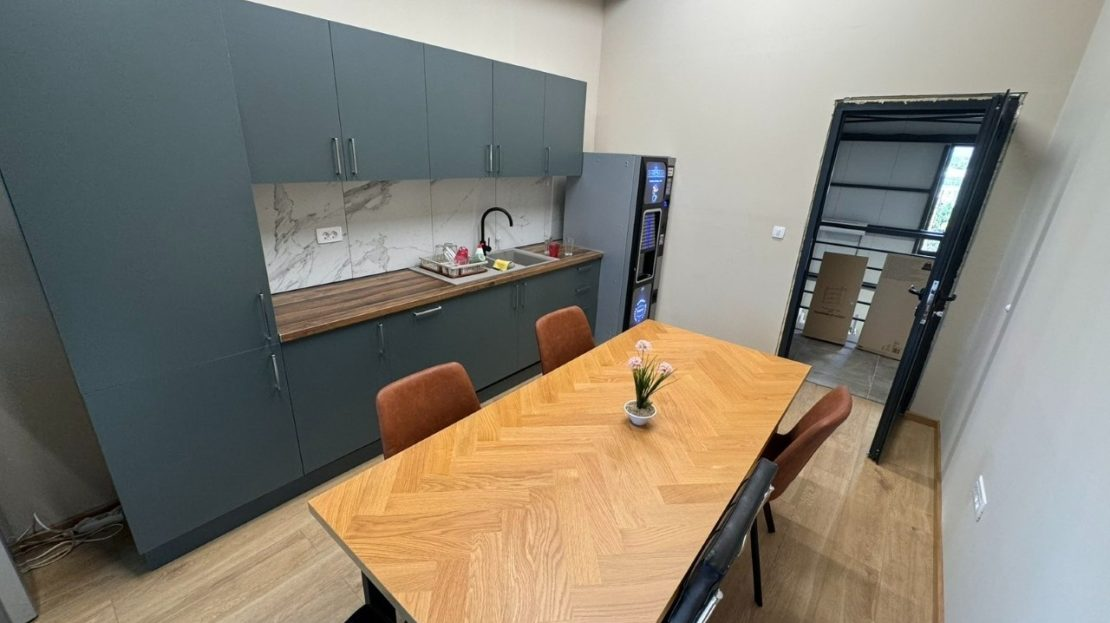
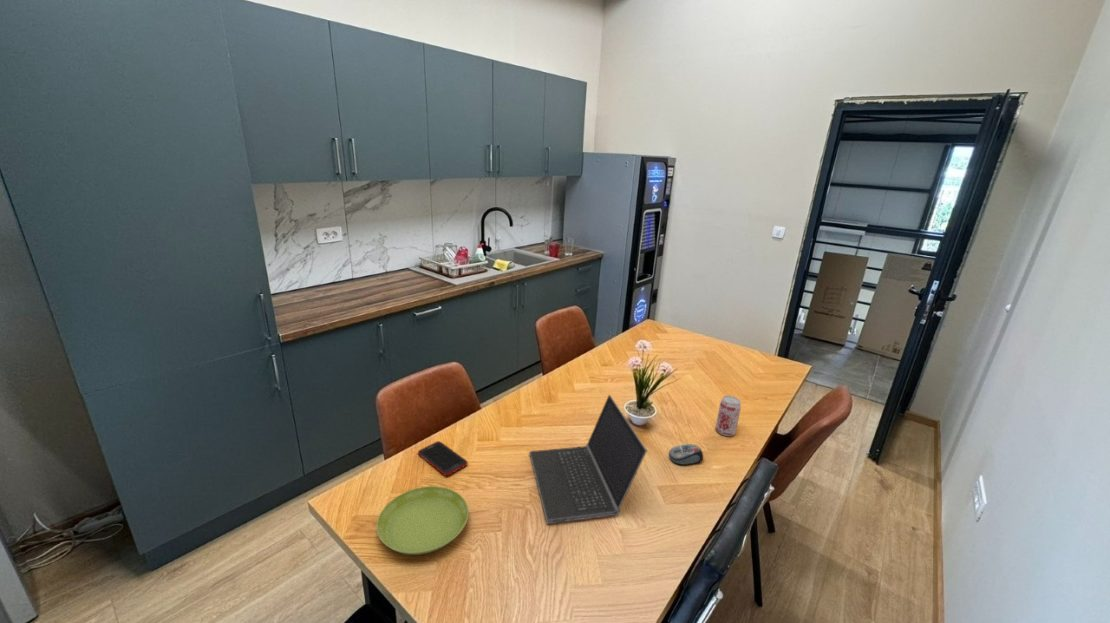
+ beverage can (728, 415)
+ cell phone (442, 457)
+ laptop computer (581, 452)
+ computer mouse (686, 452)
+ saucer (424, 521)
